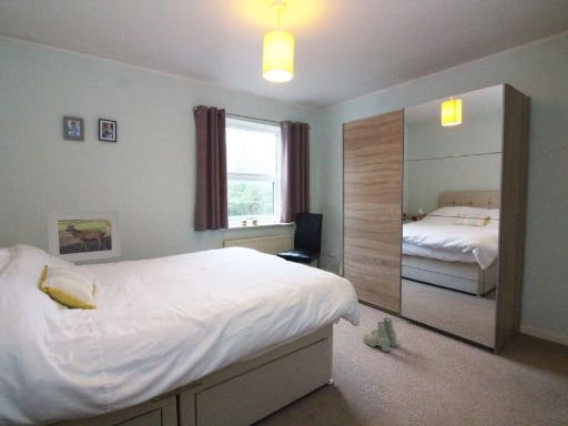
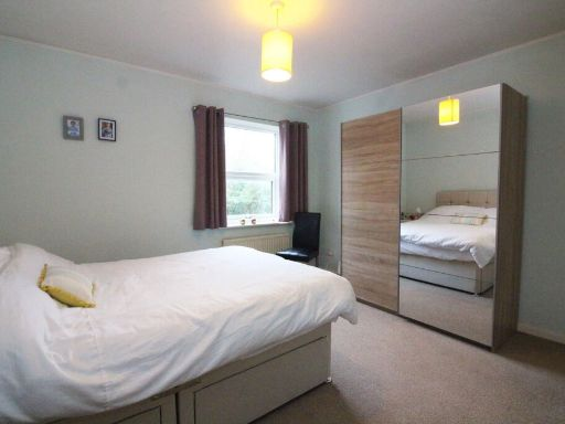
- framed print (85, 235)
- boots (379, 331)
